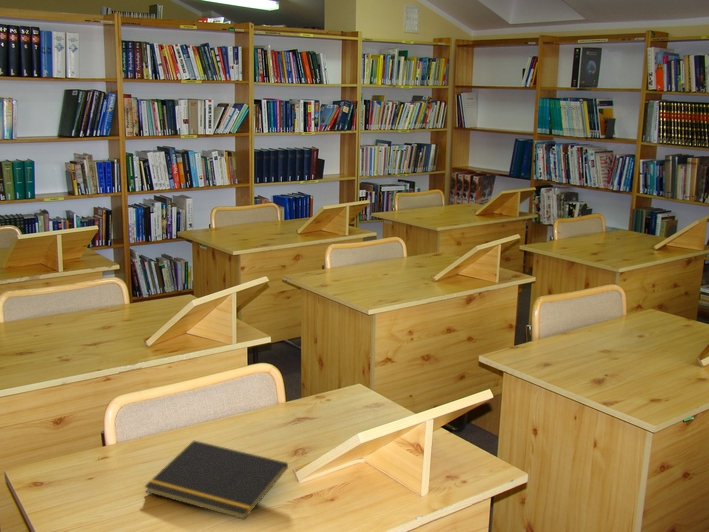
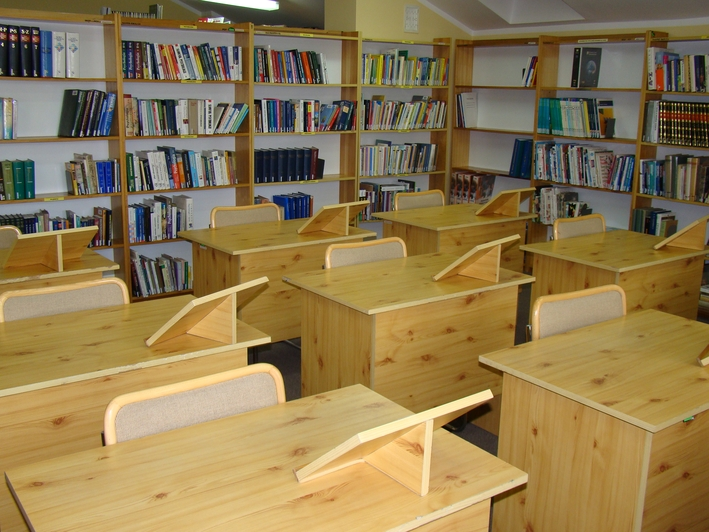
- notepad (217, 477)
